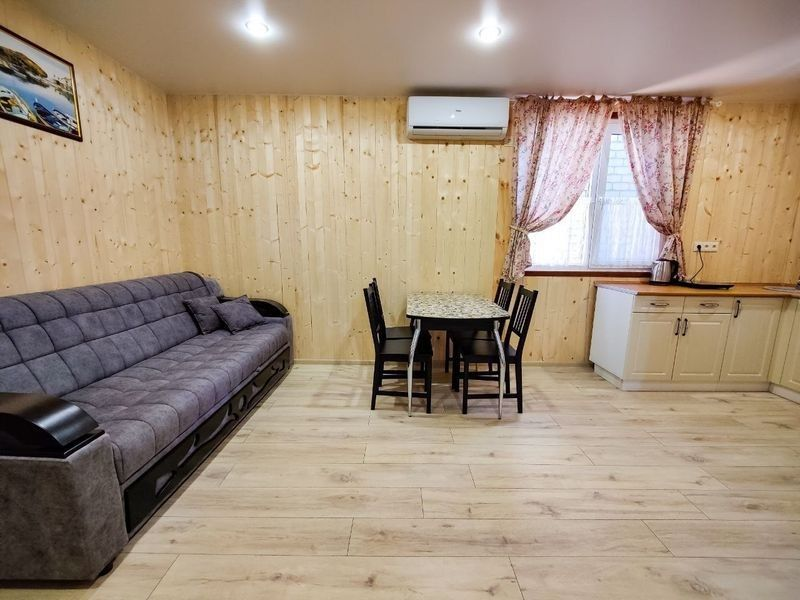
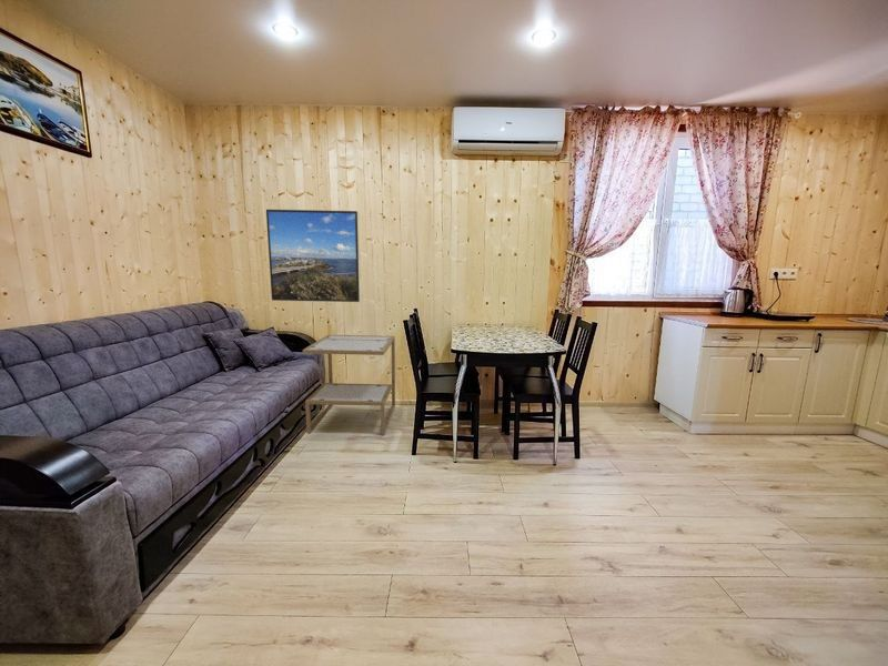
+ side table (354, 384)
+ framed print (313, 256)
